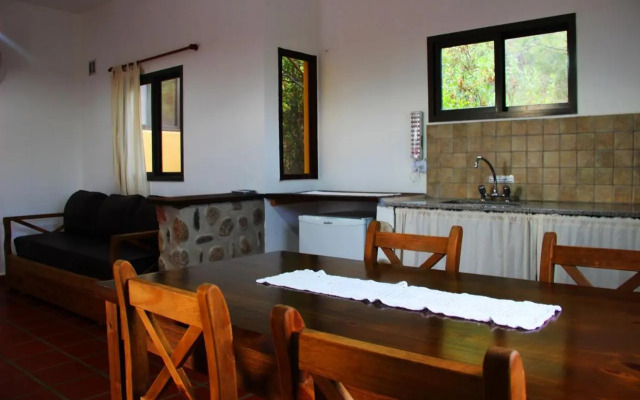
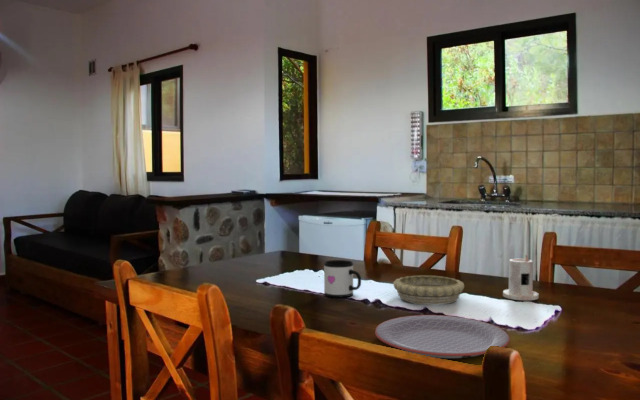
+ plate (440, 337)
+ candle (520, 275)
+ mug (343, 279)
+ decorative bowl (428, 289)
